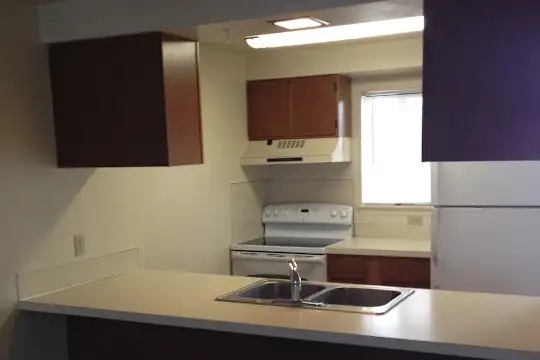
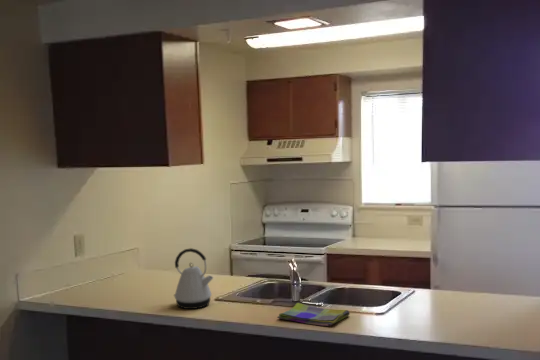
+ kettle (193, 277)
+ dish towel (314, 314)
